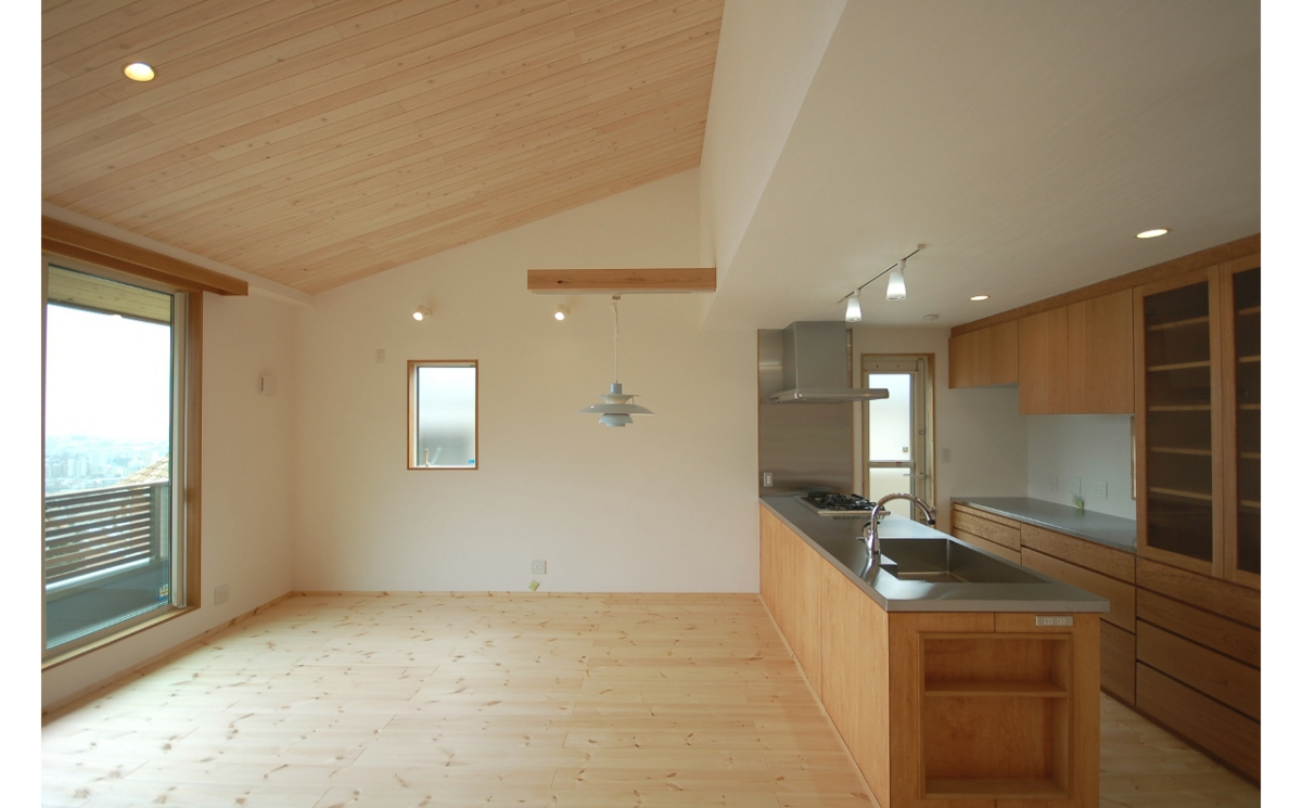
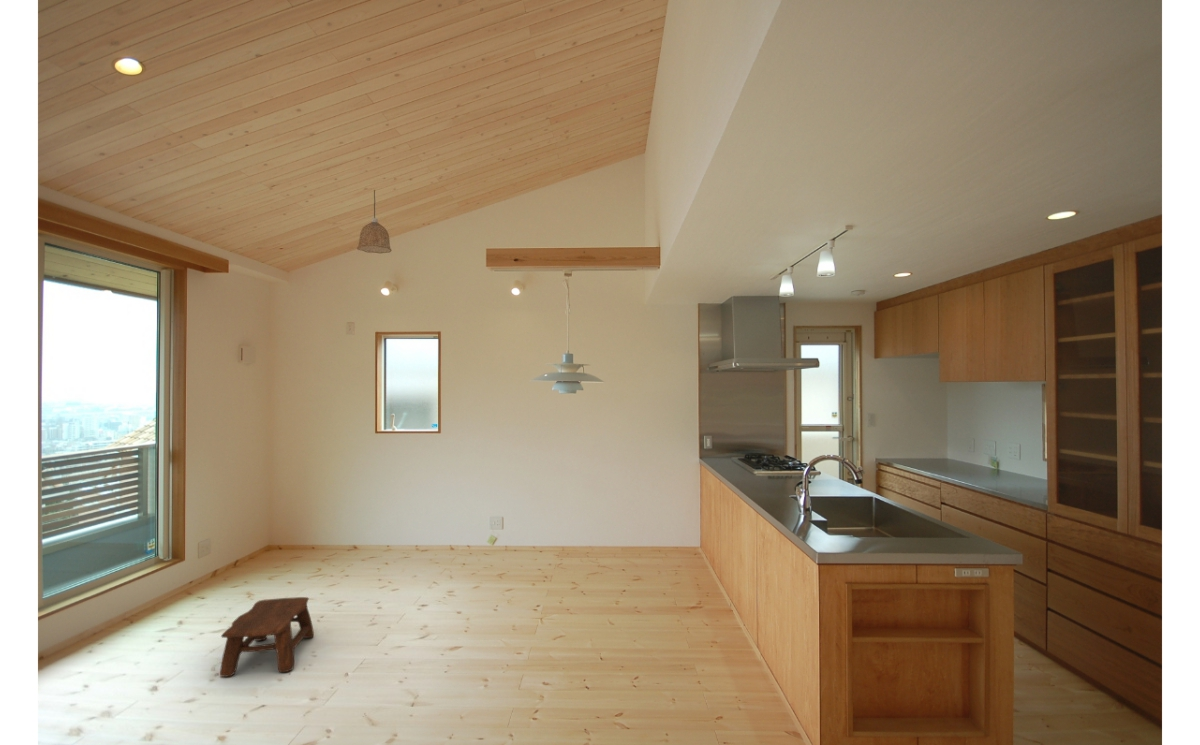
+ stool (272, 633)
+ pendant lamp (374, 220)
